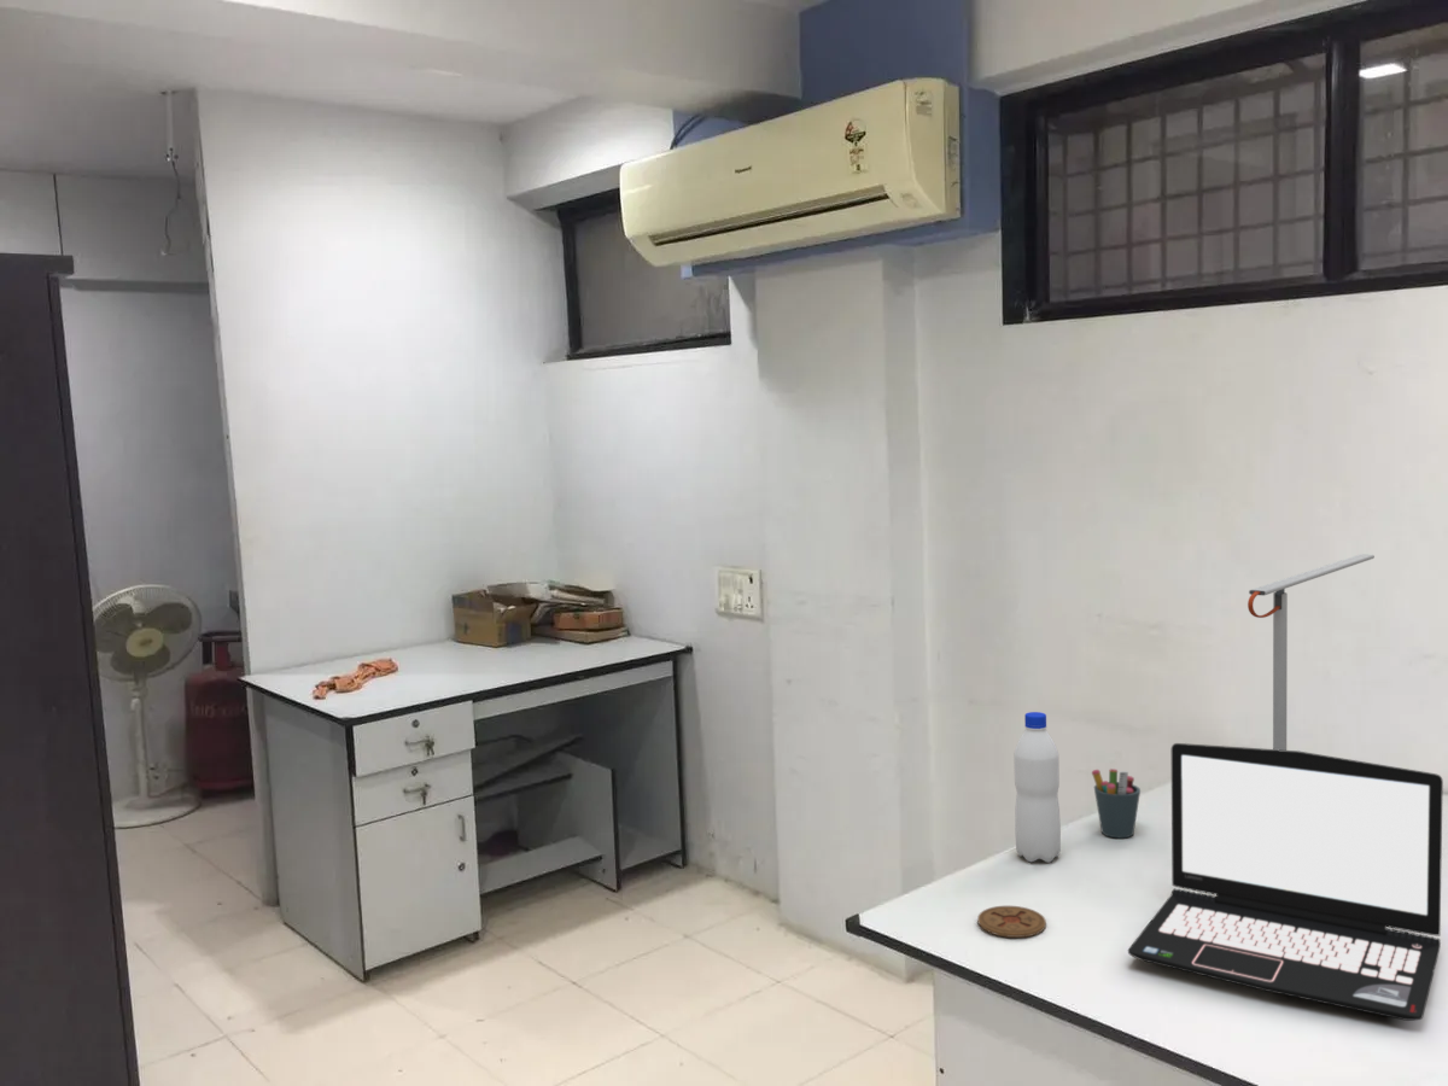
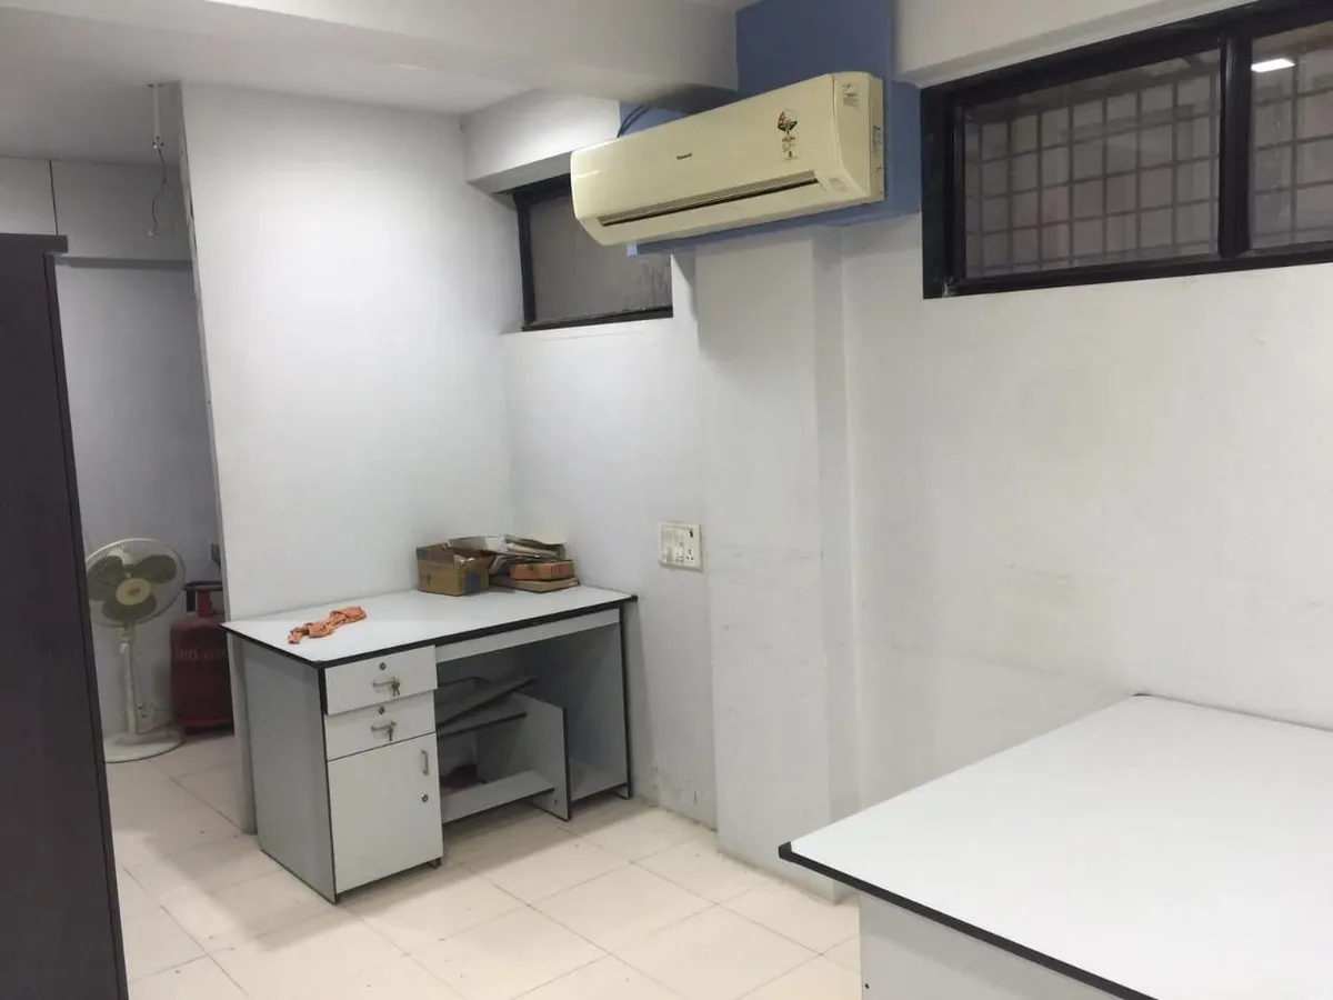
- pen holder (1116, 798)
- water bottle (1037, 786)
- laptop (1281, 868)
- desk lamp (1285, 697)
- coaster (1011, 921)
